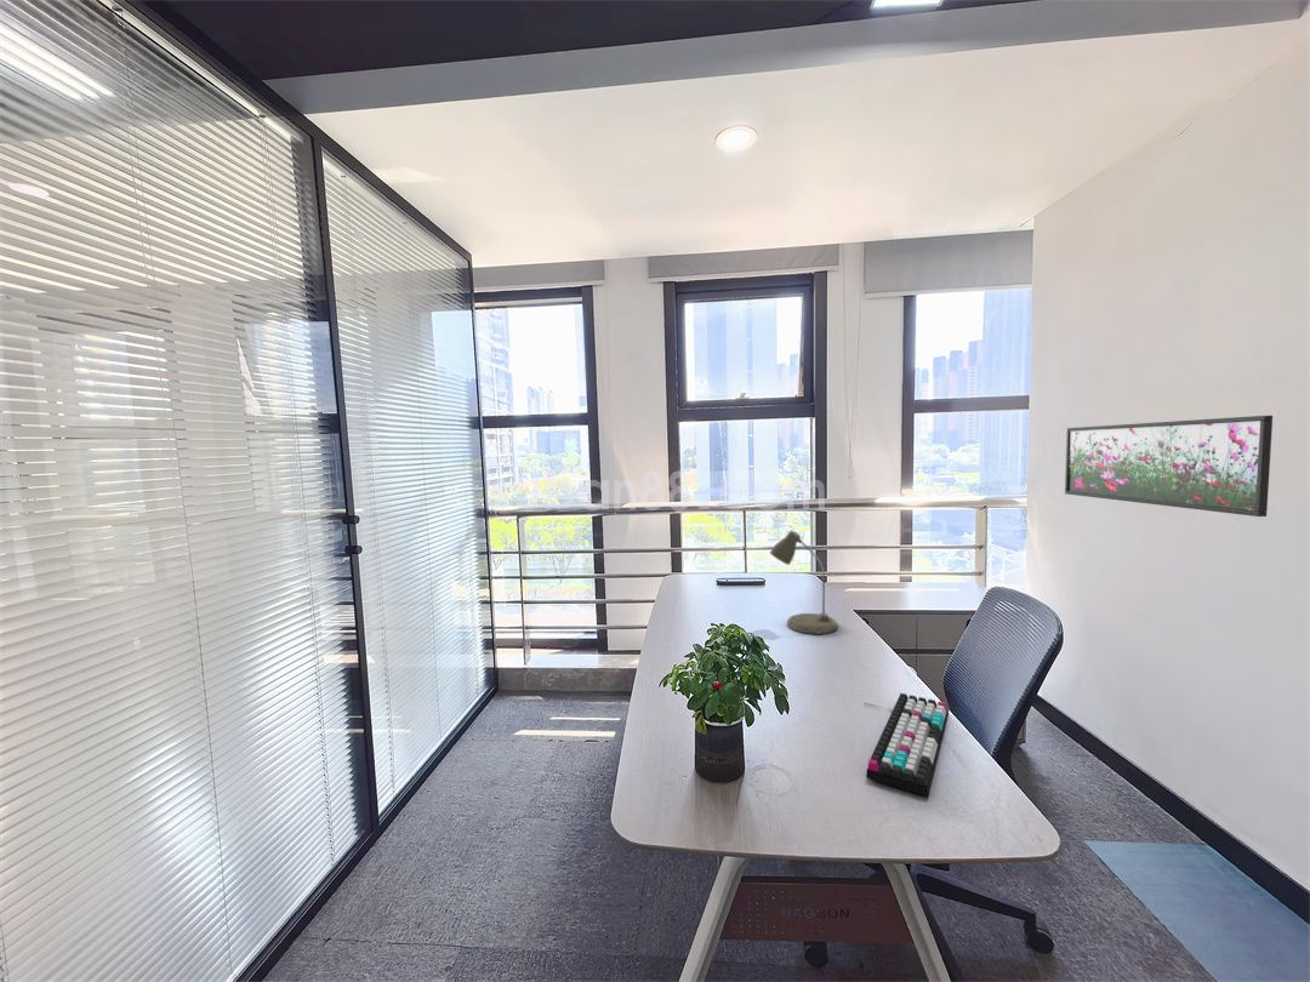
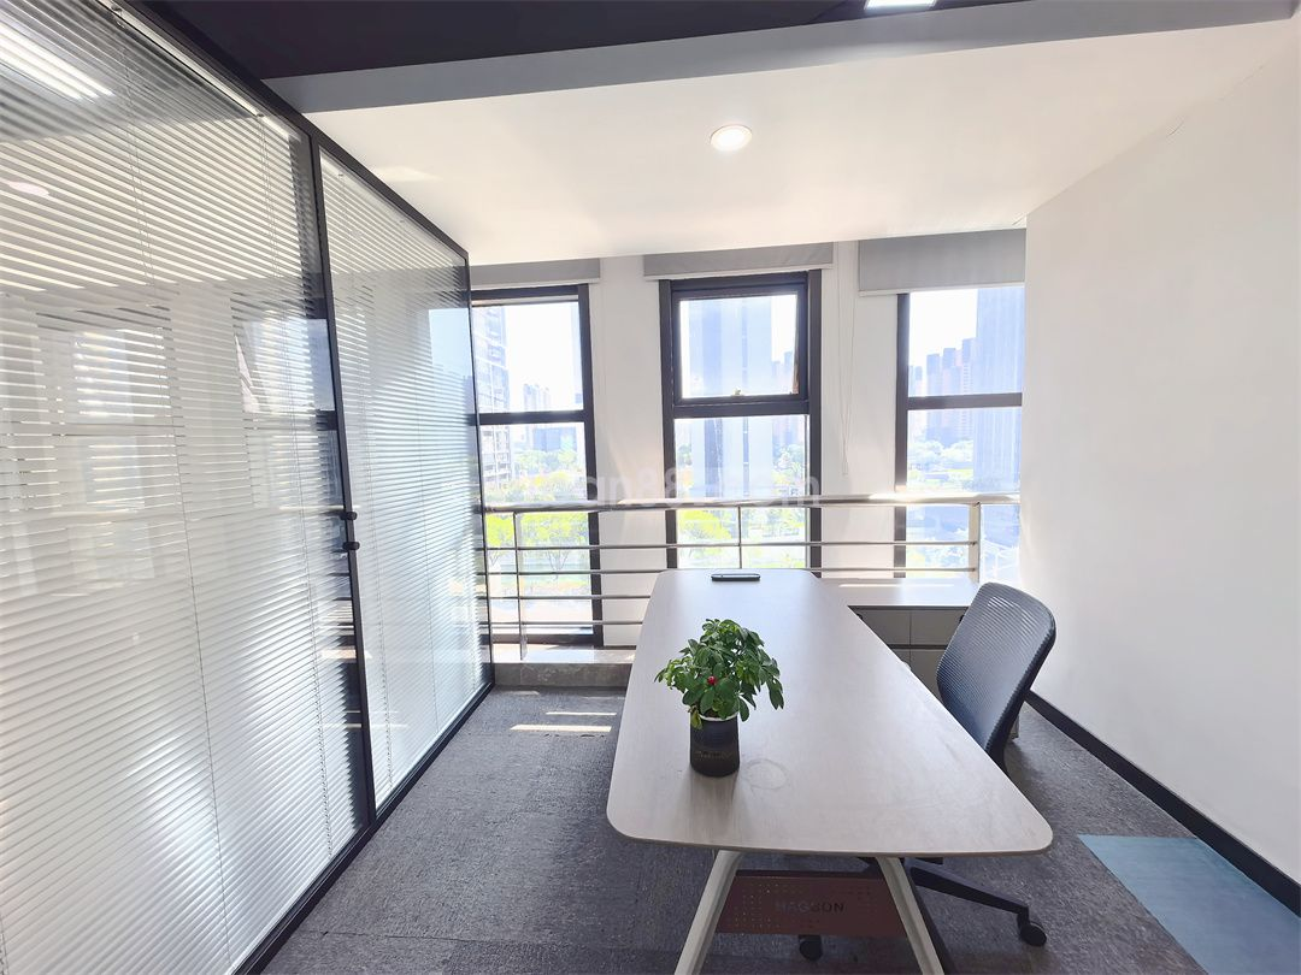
- keyboard (893, 731)
- desk lamp (822, 578)
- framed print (1145, 463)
